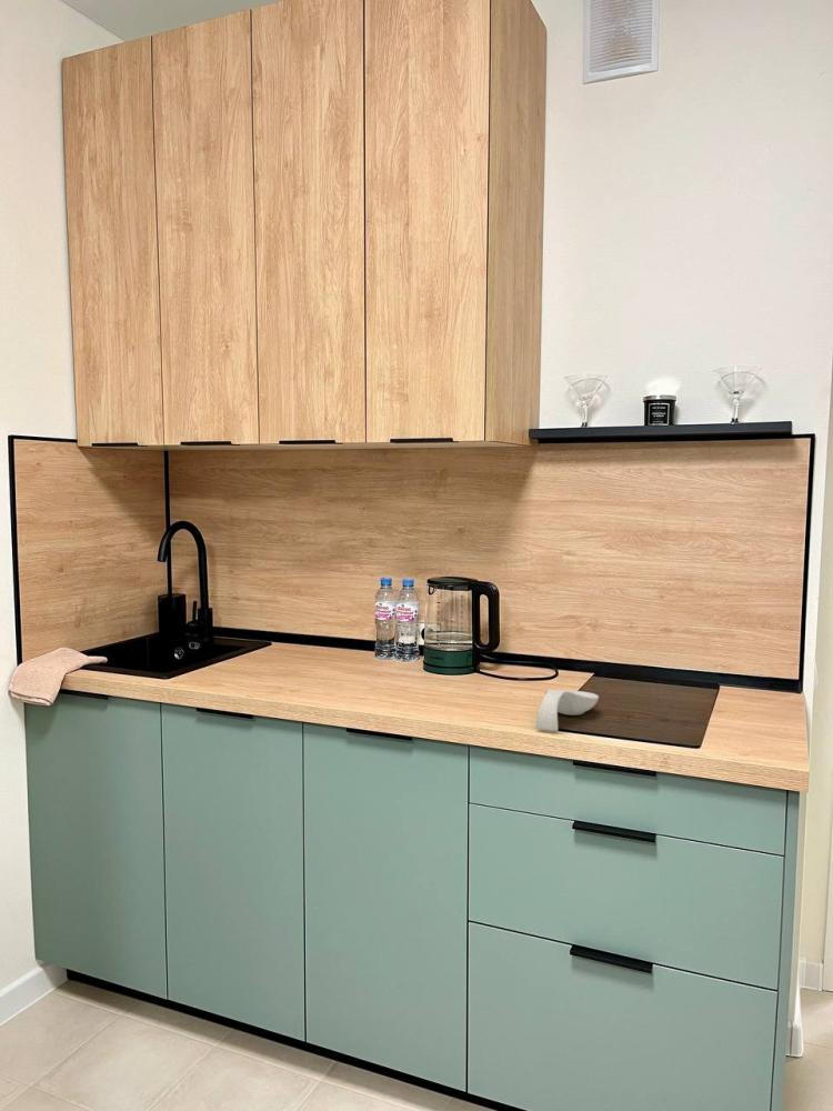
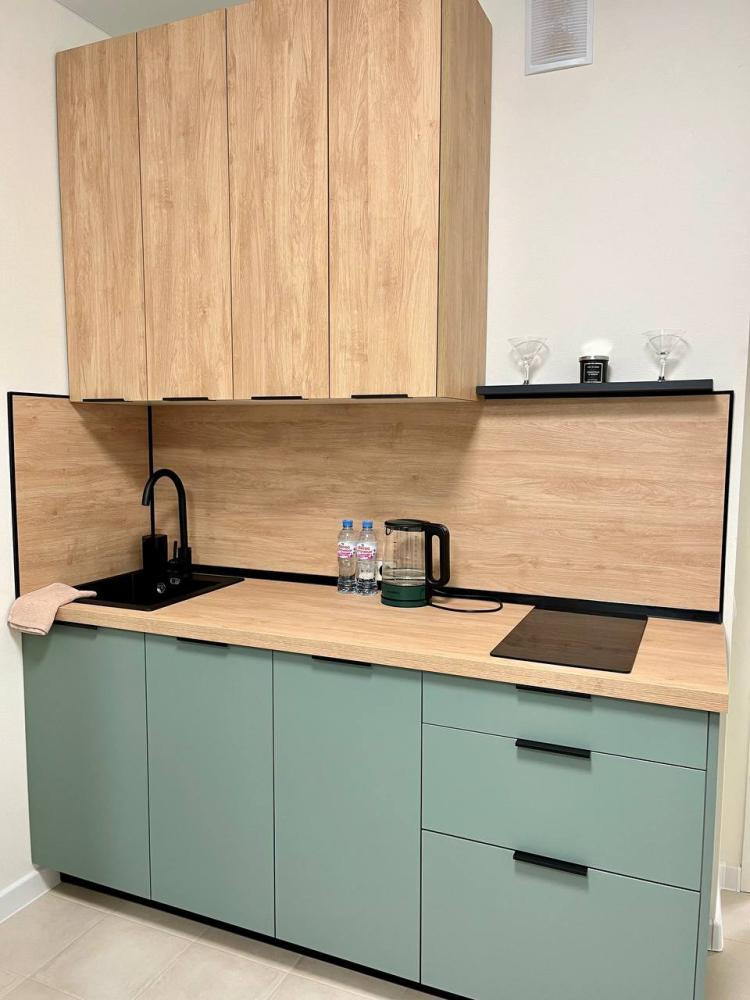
- spoon rest (563, 701)
